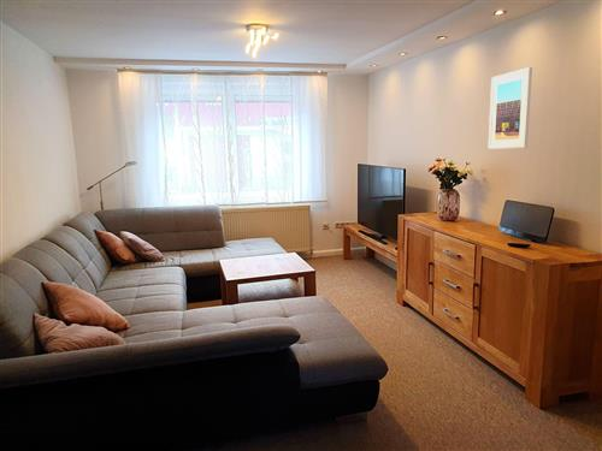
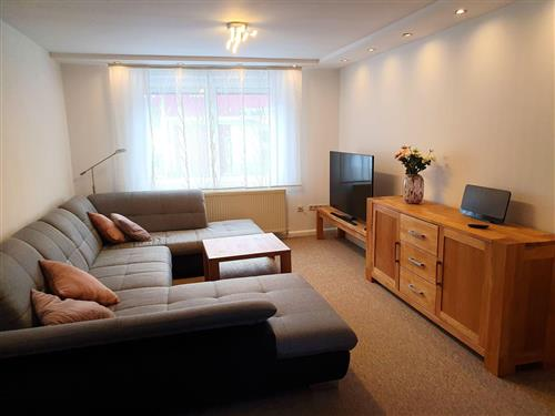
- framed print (508, 111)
